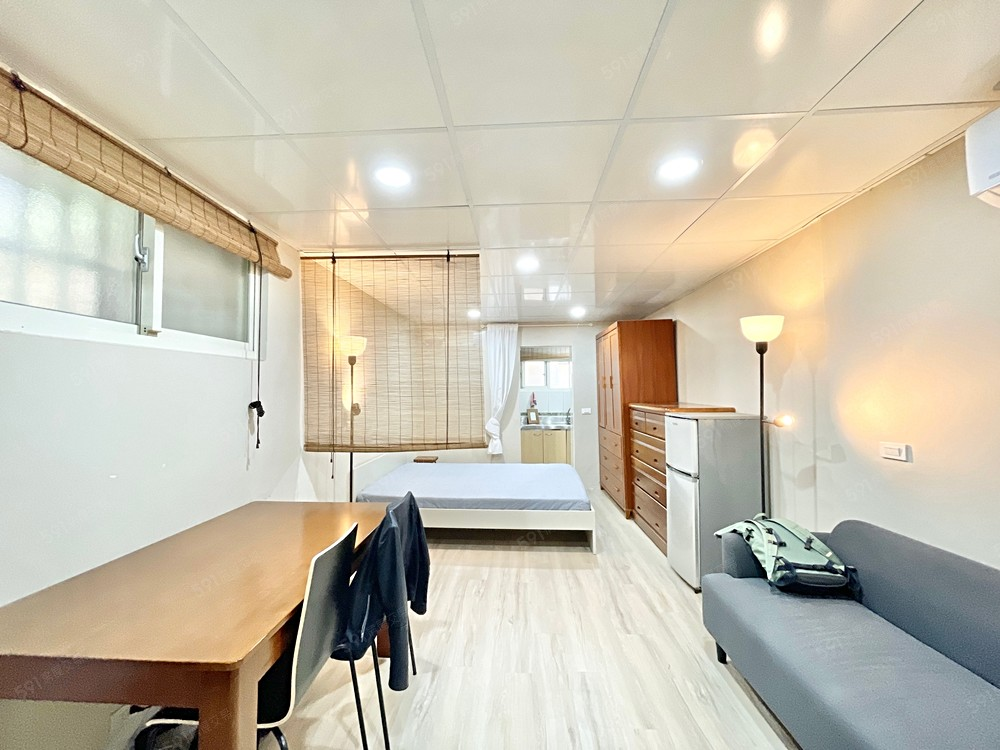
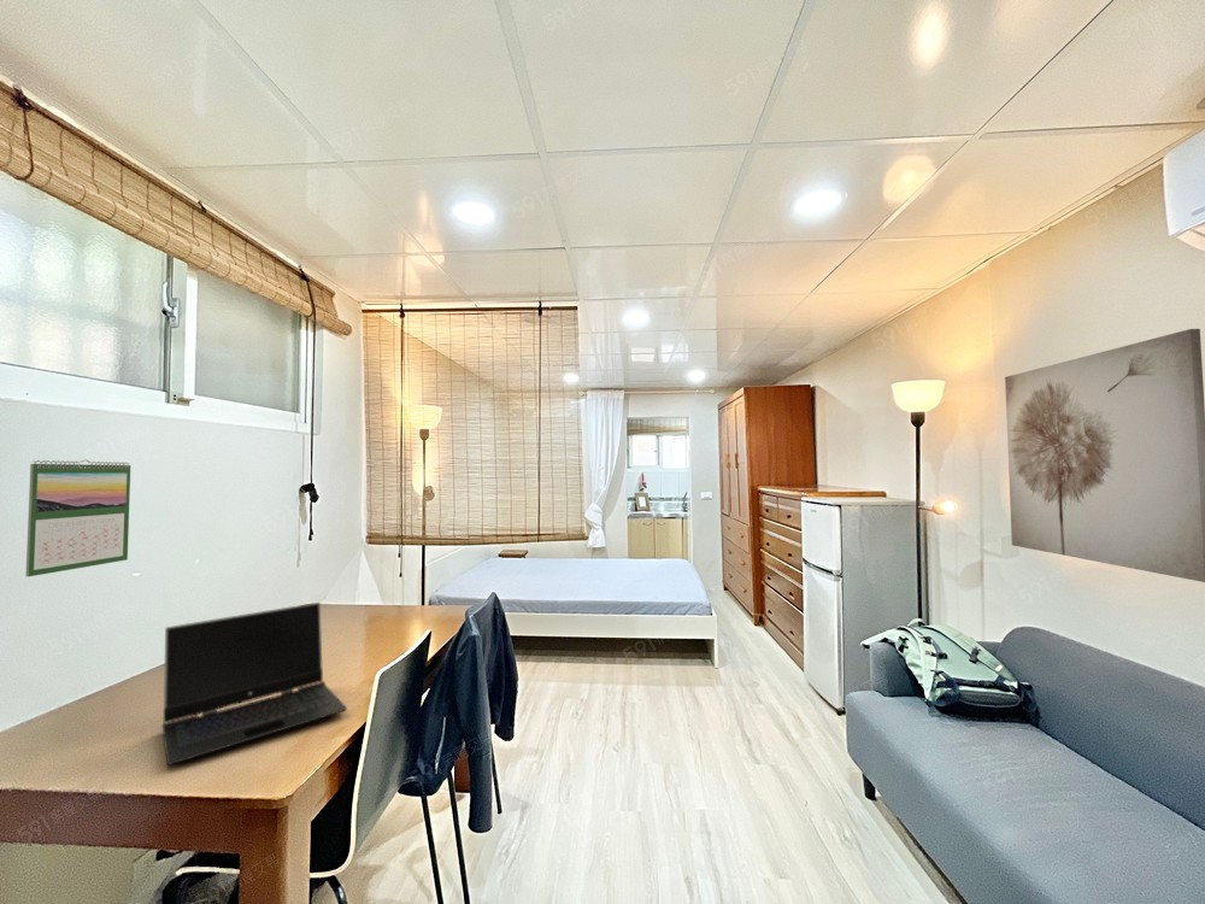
+ wall art (1087, 458)
+ laptop computer (257, 671)
+ calendar (83, 512)
